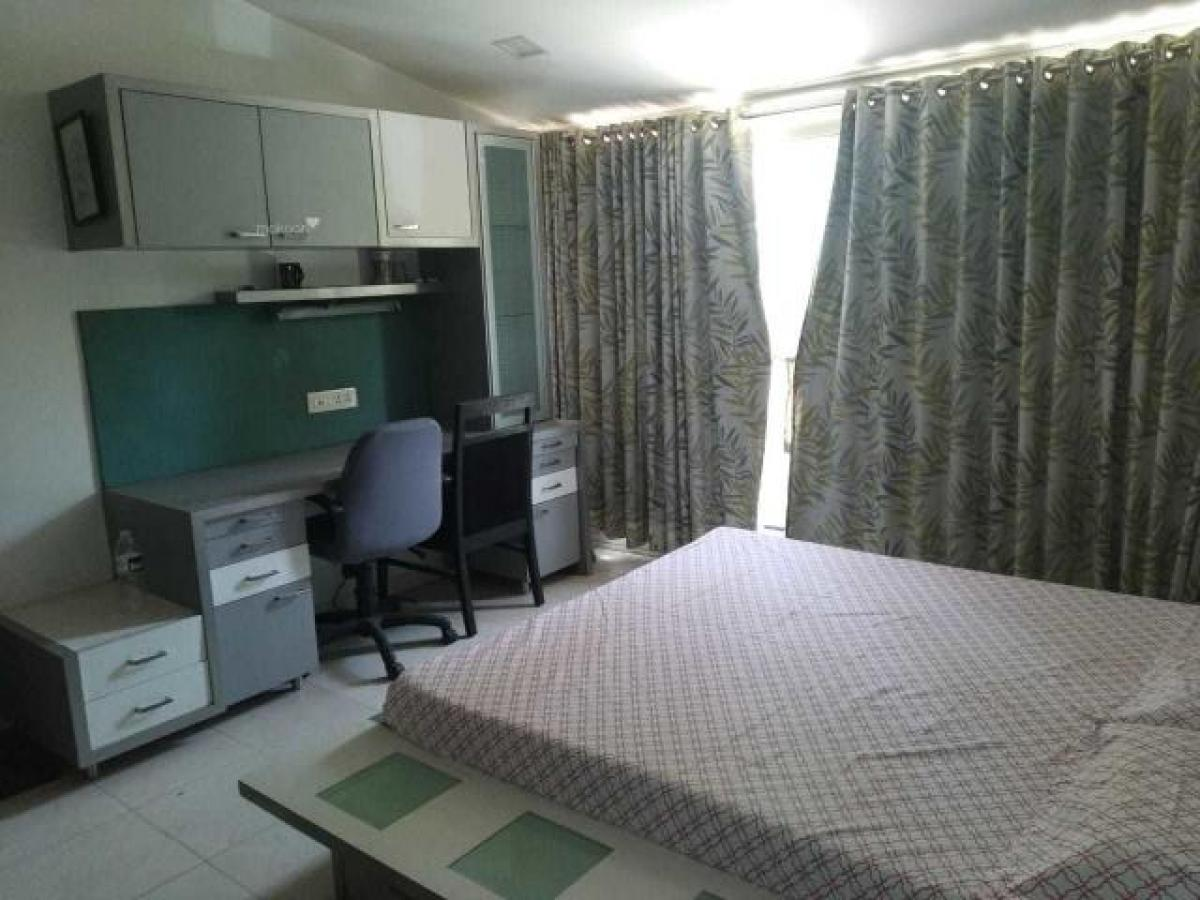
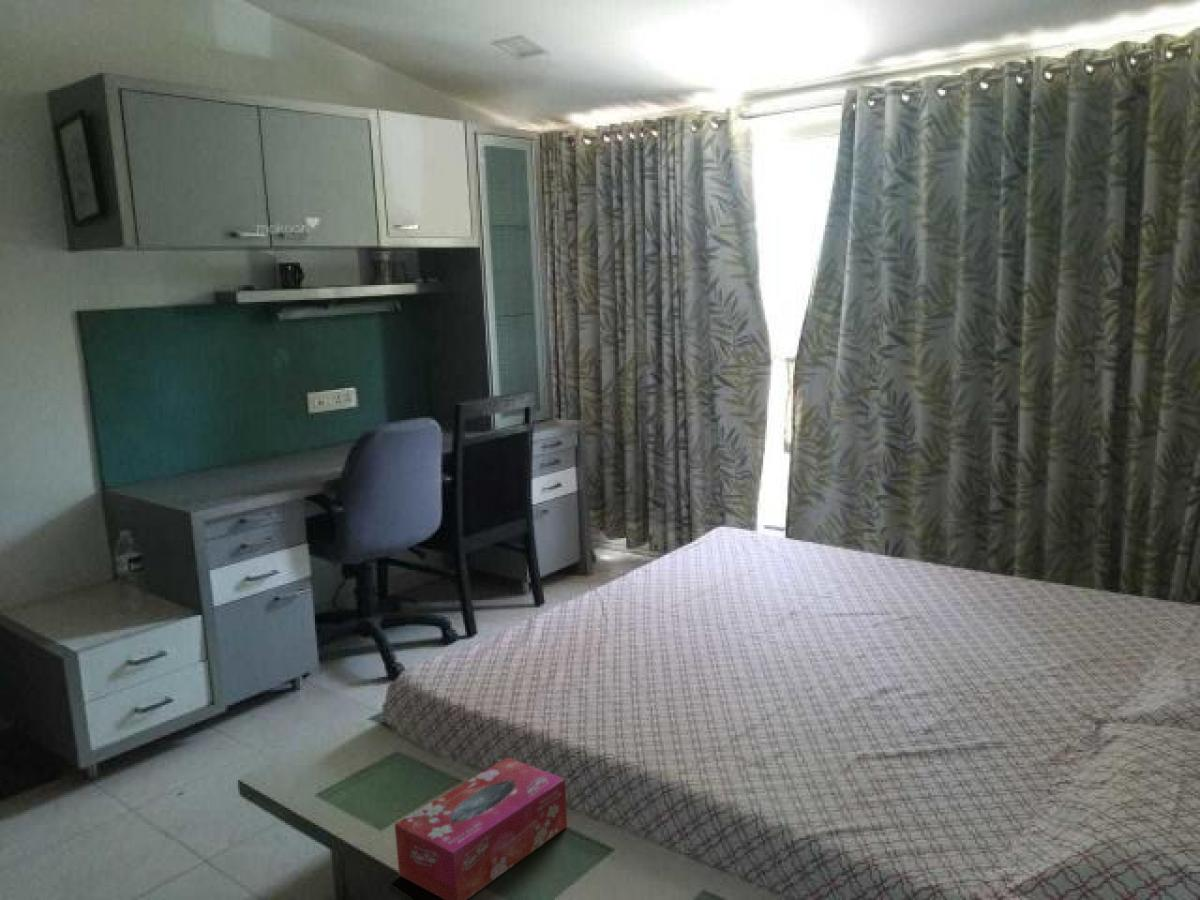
+ tissue box (484, 825)
